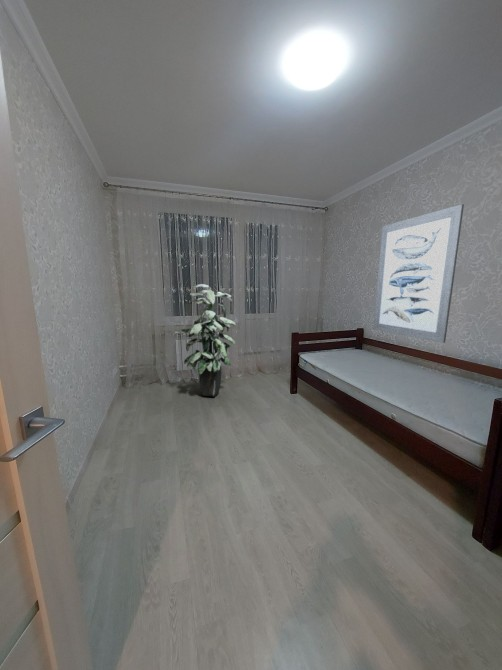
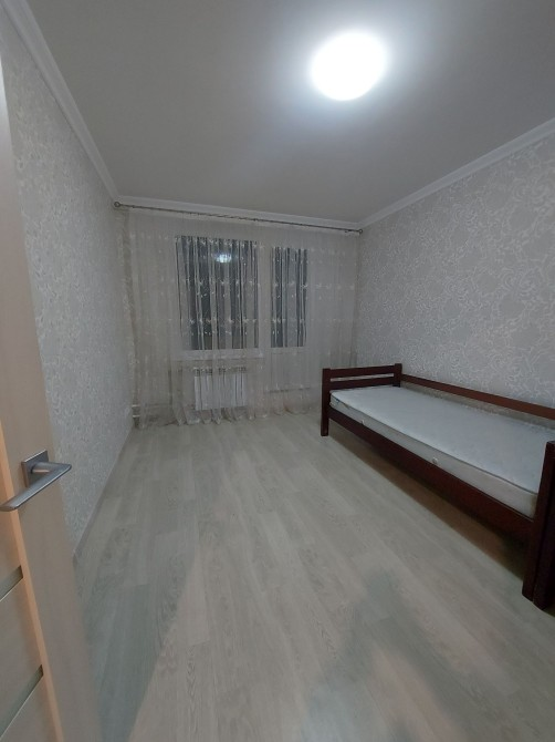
- indoor plant (207, 340)
- wall art (410, 278)
